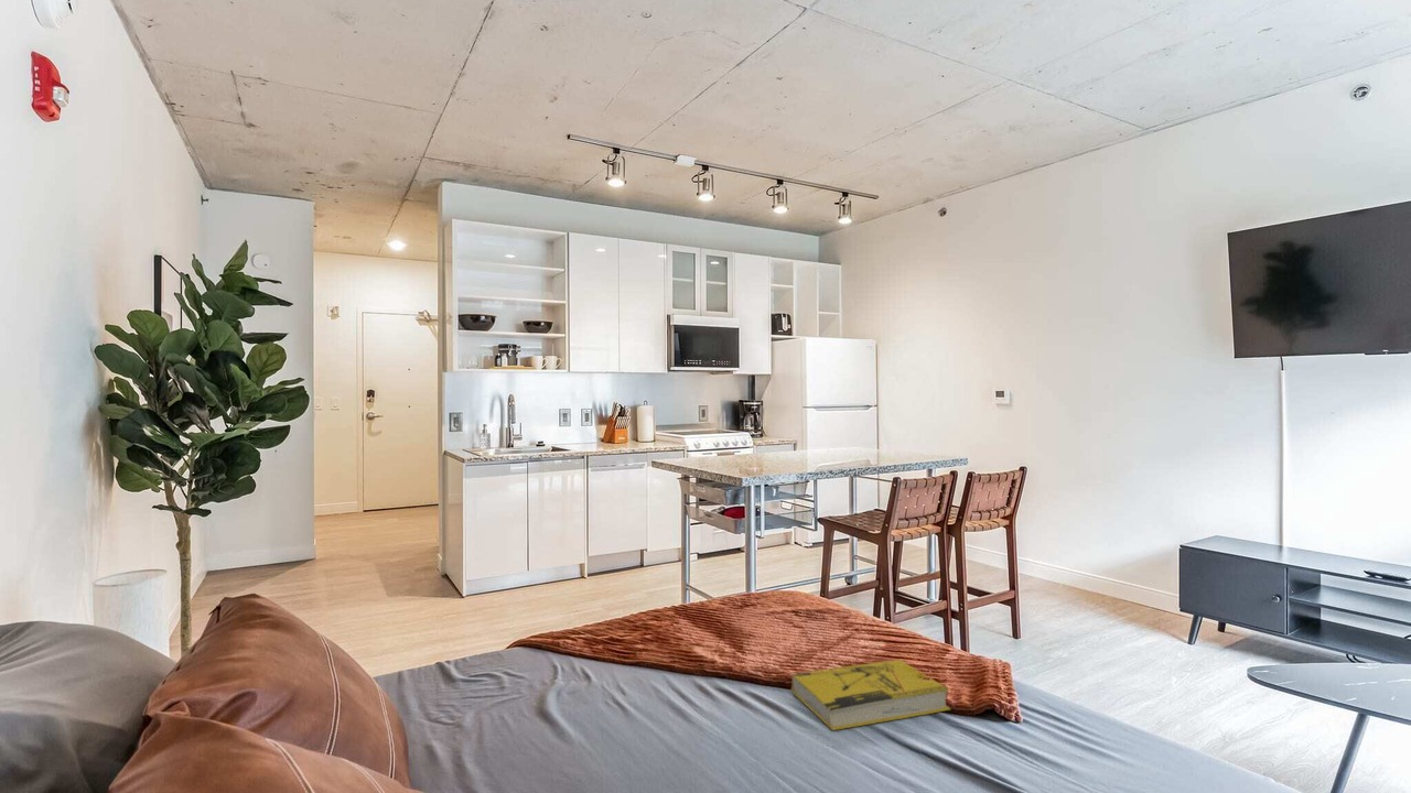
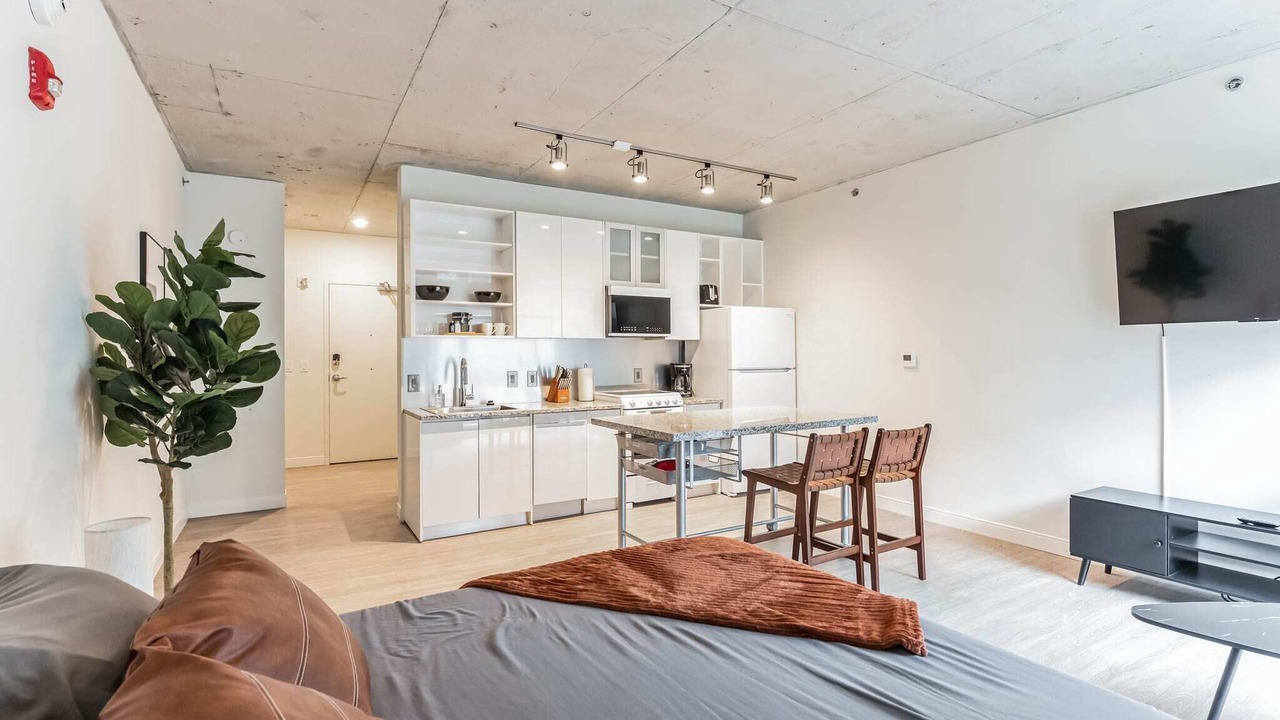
- book (868, 689)
